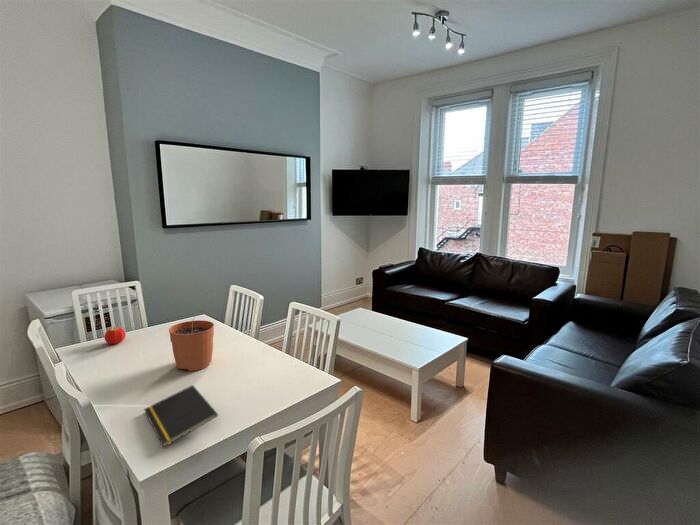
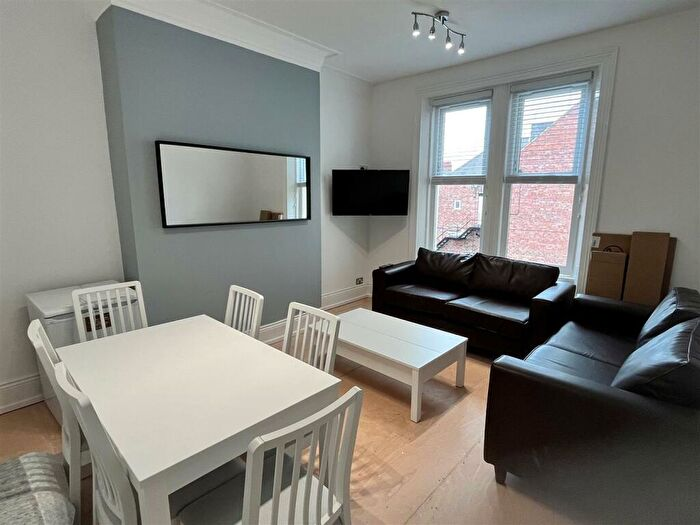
- notepad (179, 412)
- fruit (114, 334)
- plant pot (192, 336)
